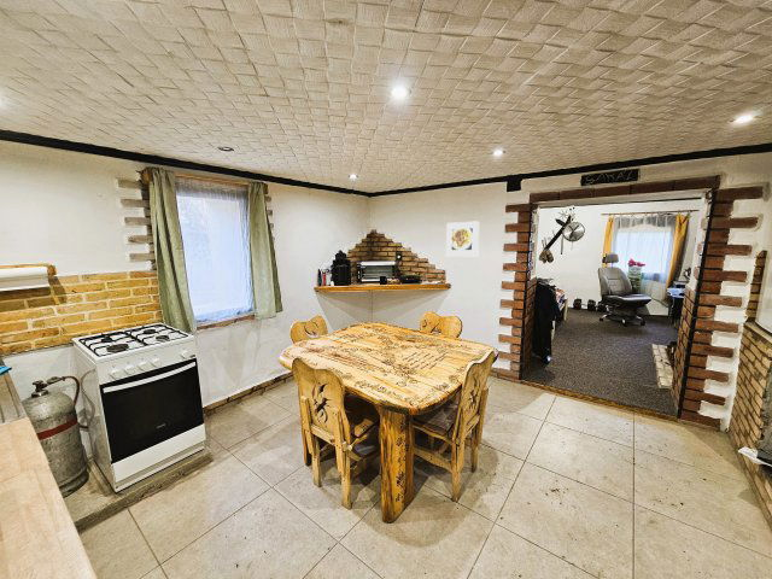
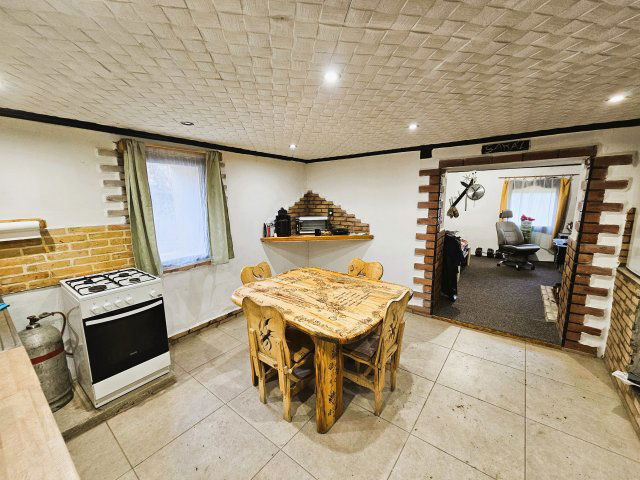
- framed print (462, 239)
